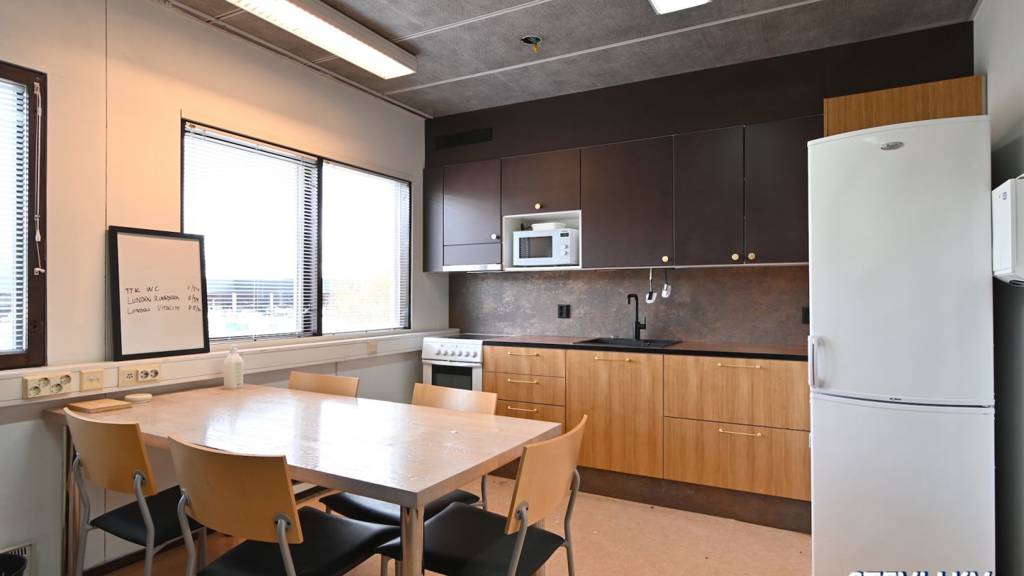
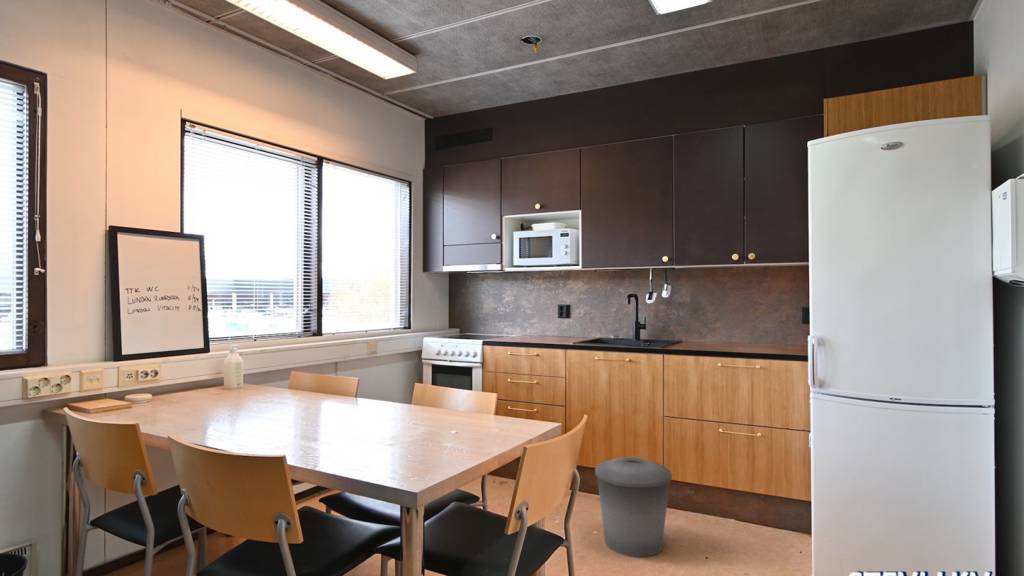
+ trash can (633, 501)
